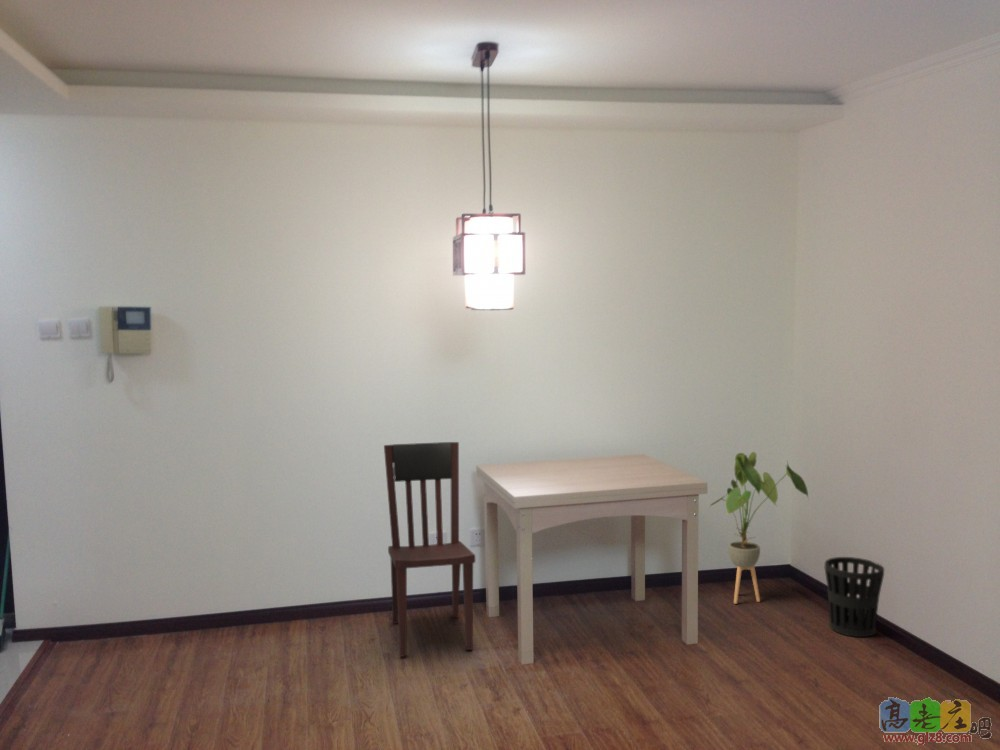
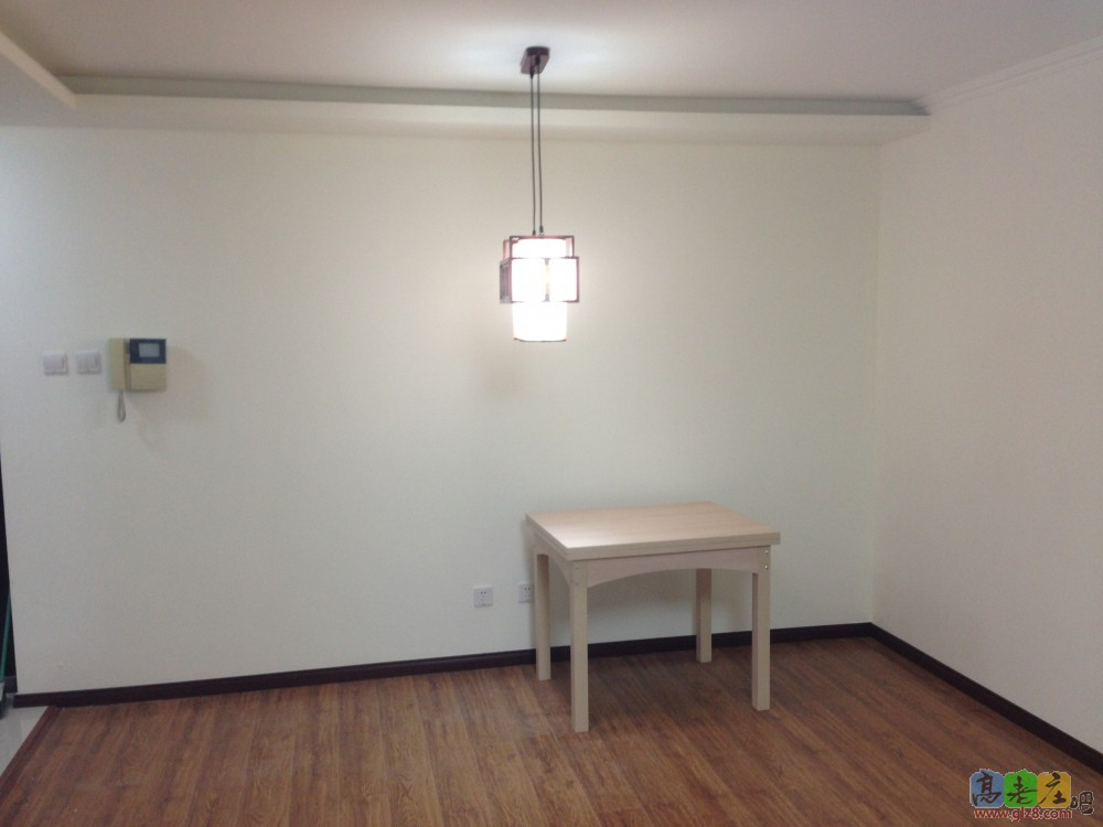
- dining chair (428, 542)
- wastebasket (853, 596)
- house plant (749, 525)
